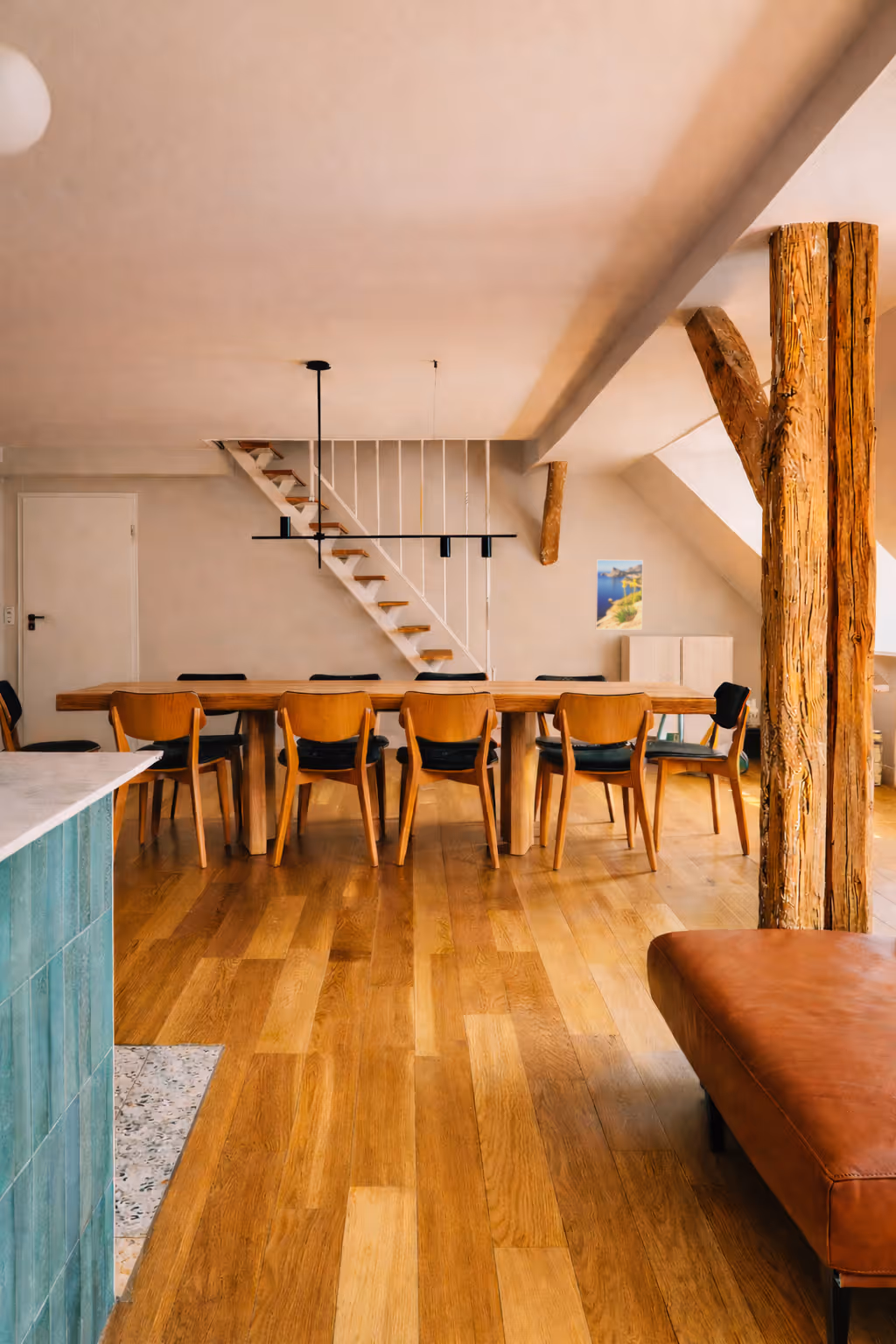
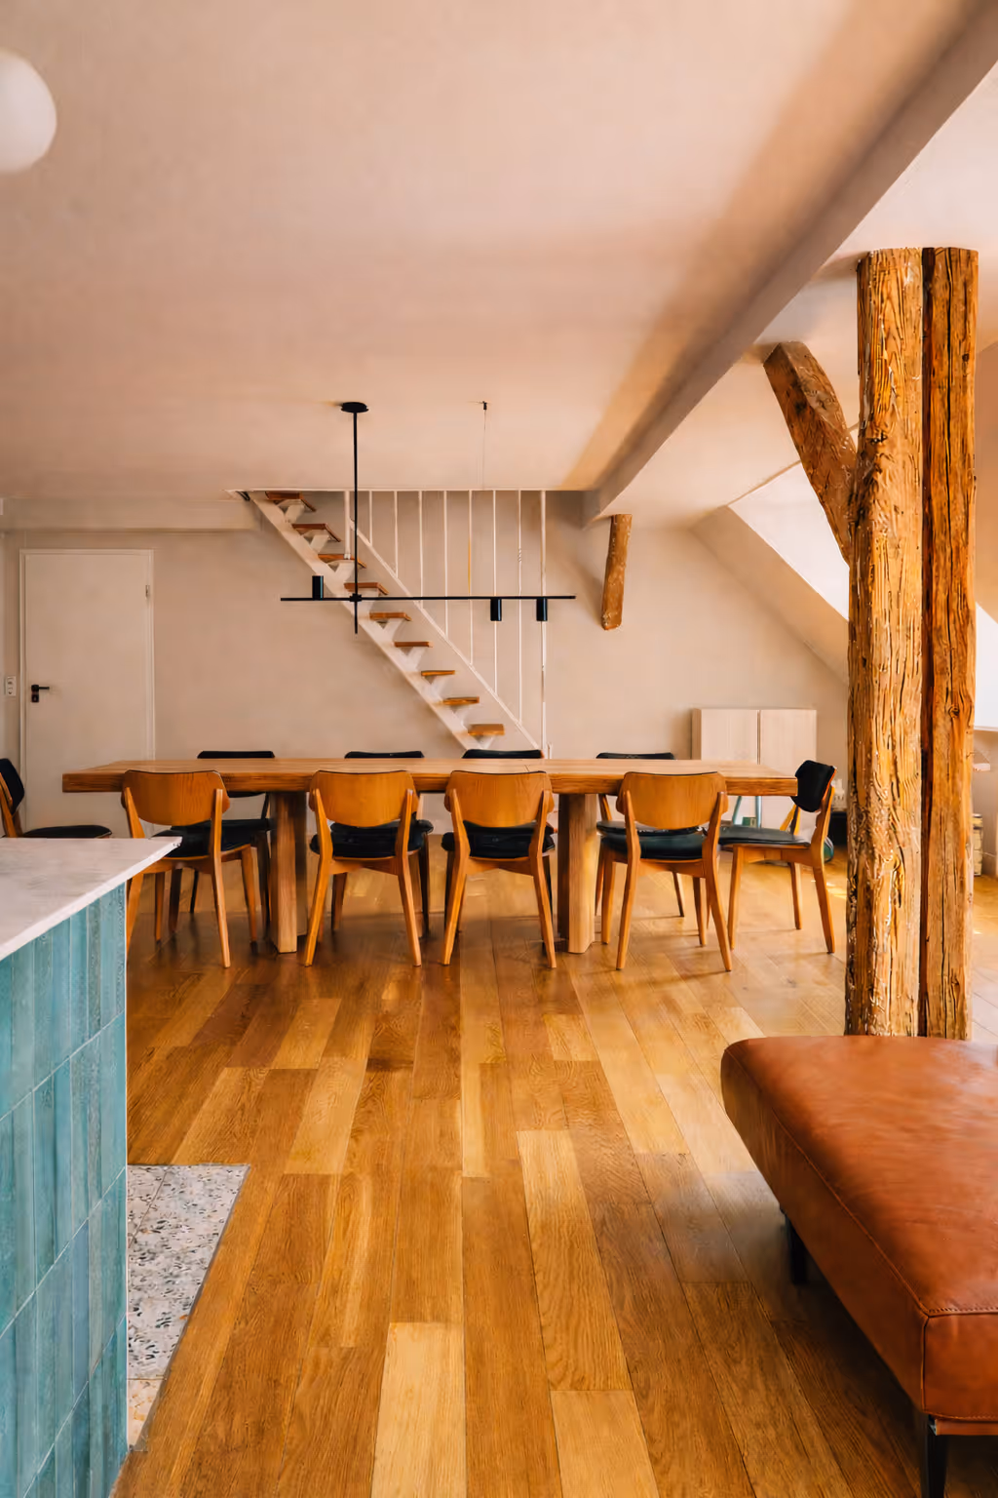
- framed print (619, 594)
